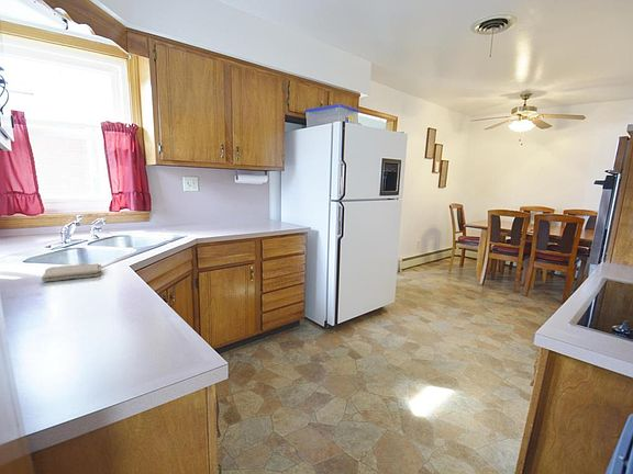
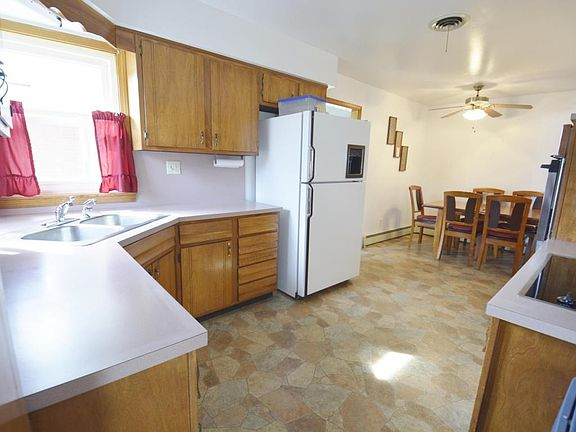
- washcloth (74, 271)
